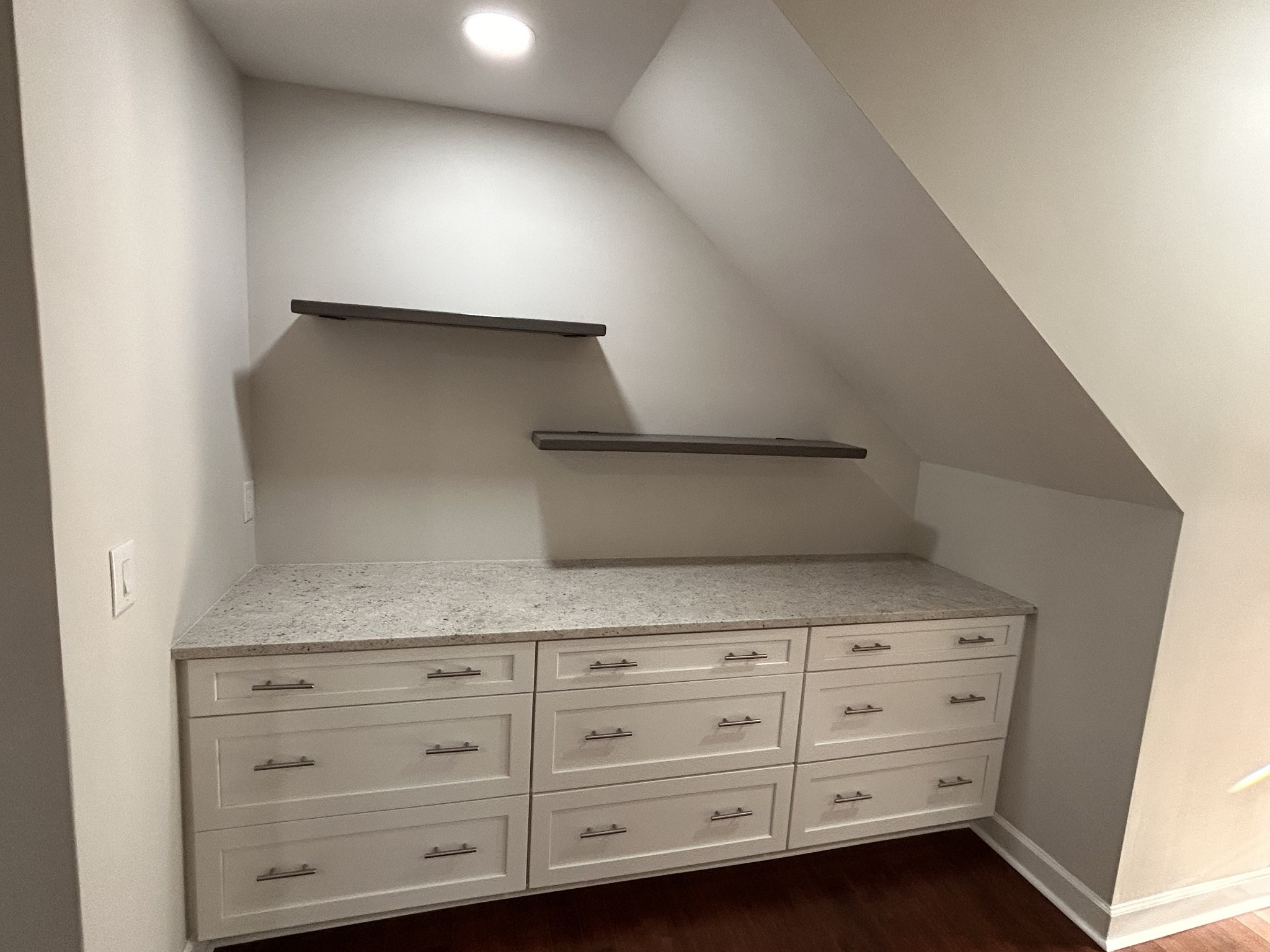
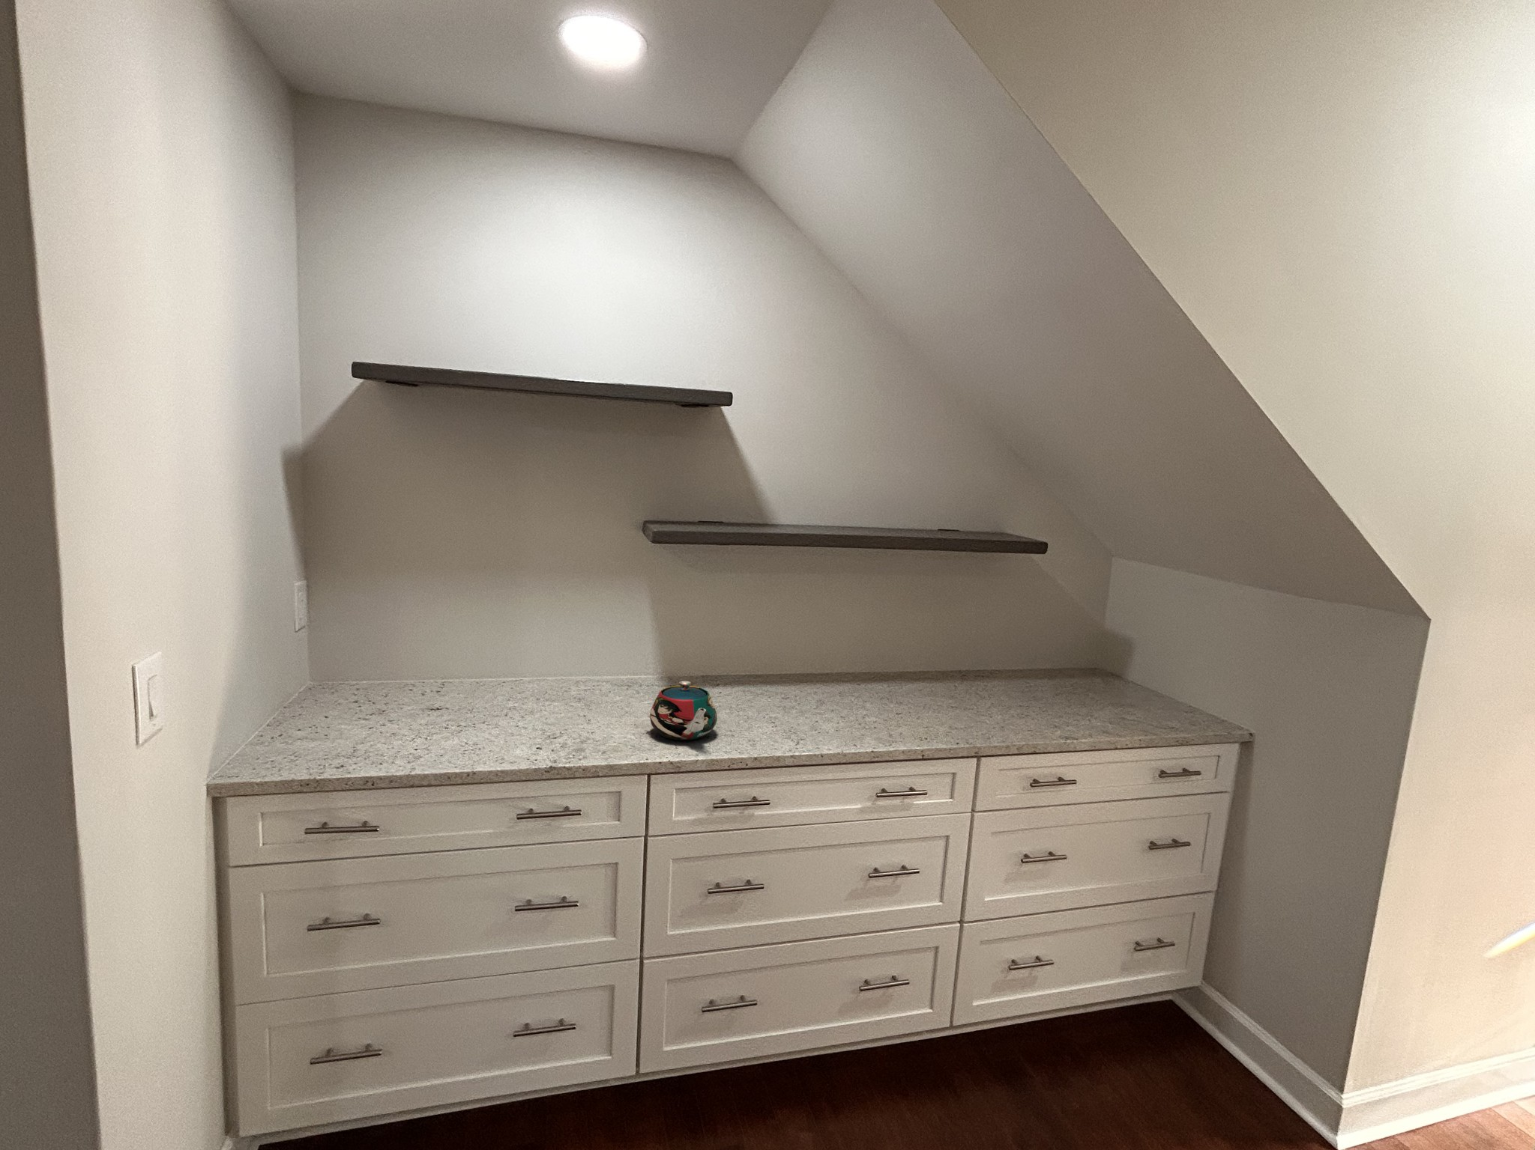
+ teapot (685, 708)
